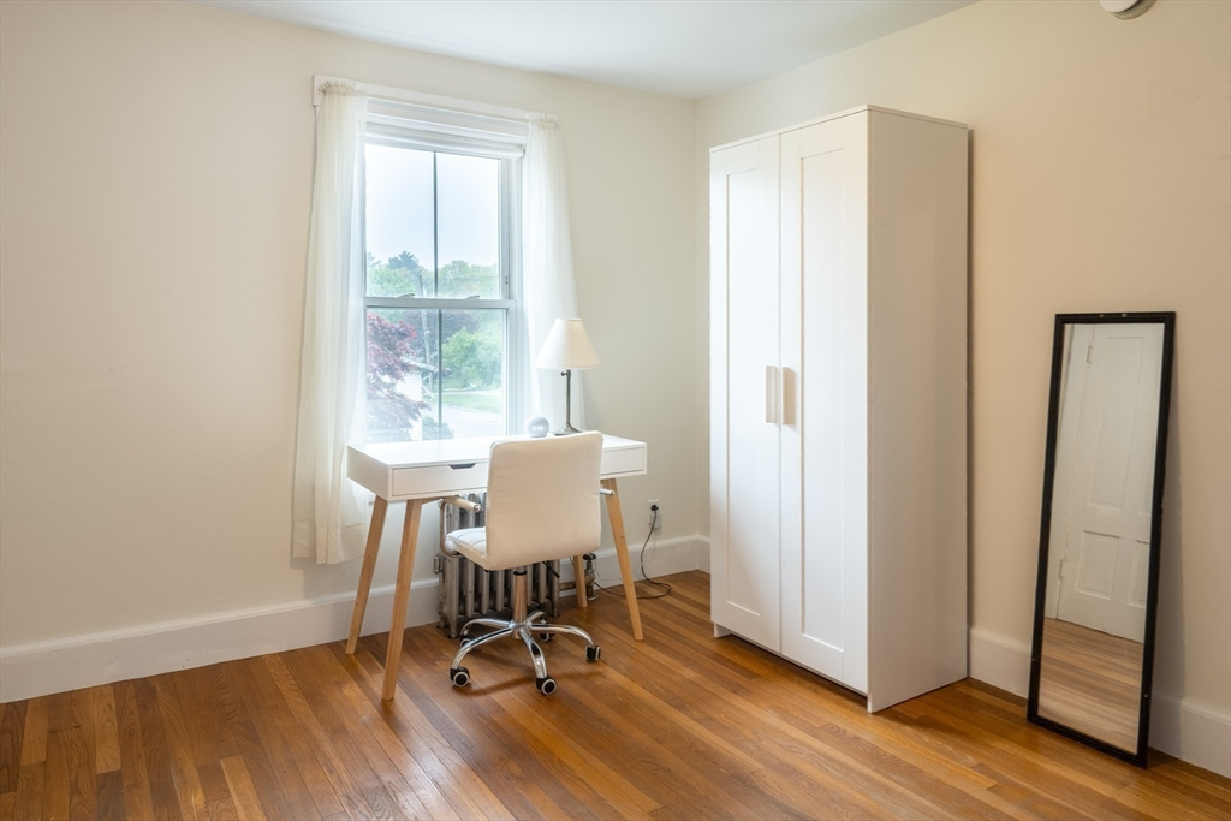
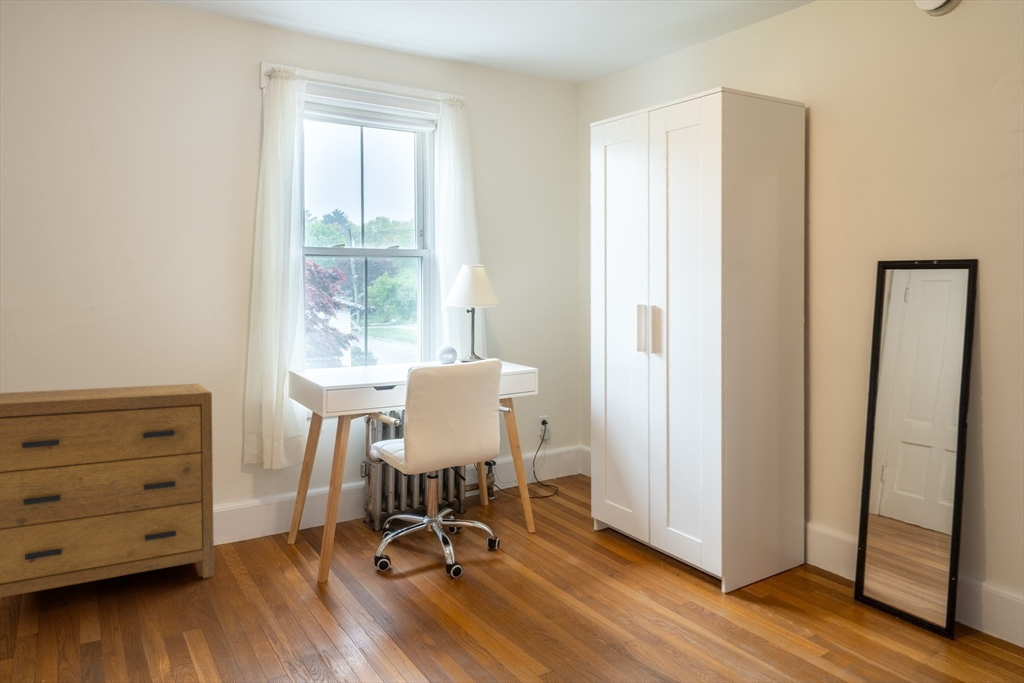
+ dresser (102, 488)
